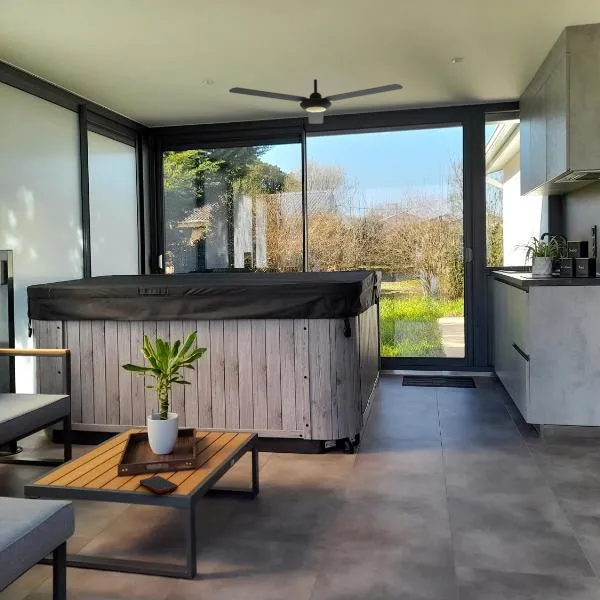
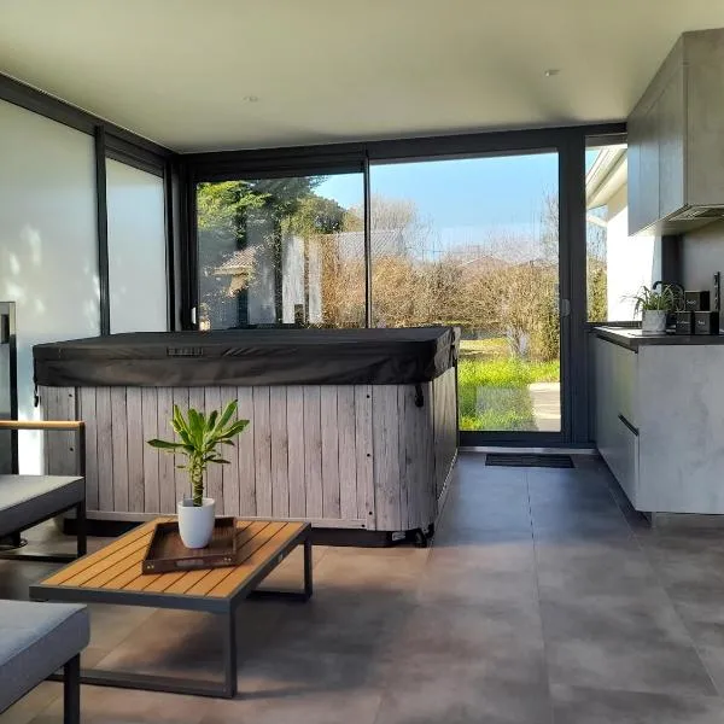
- ceiling fan (315, 100)
- cell phone (158, 484)
